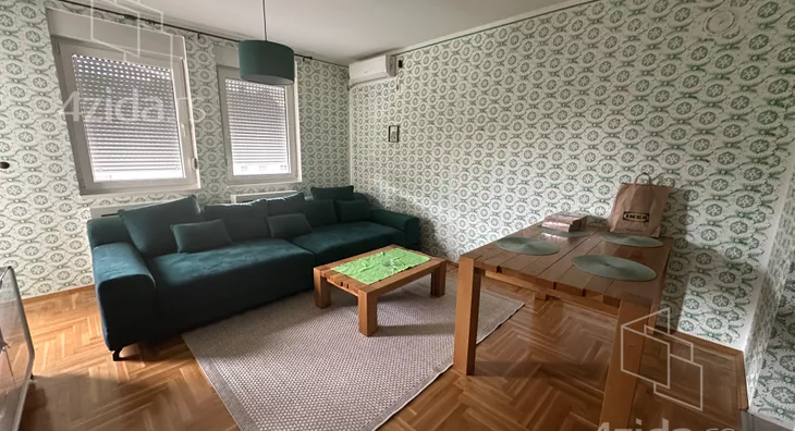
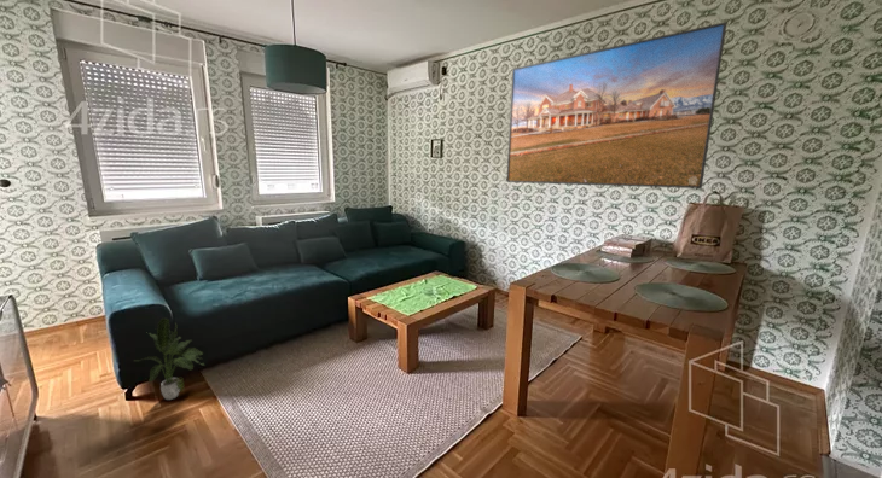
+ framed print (592, 119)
+ potted plant (170, 360)
